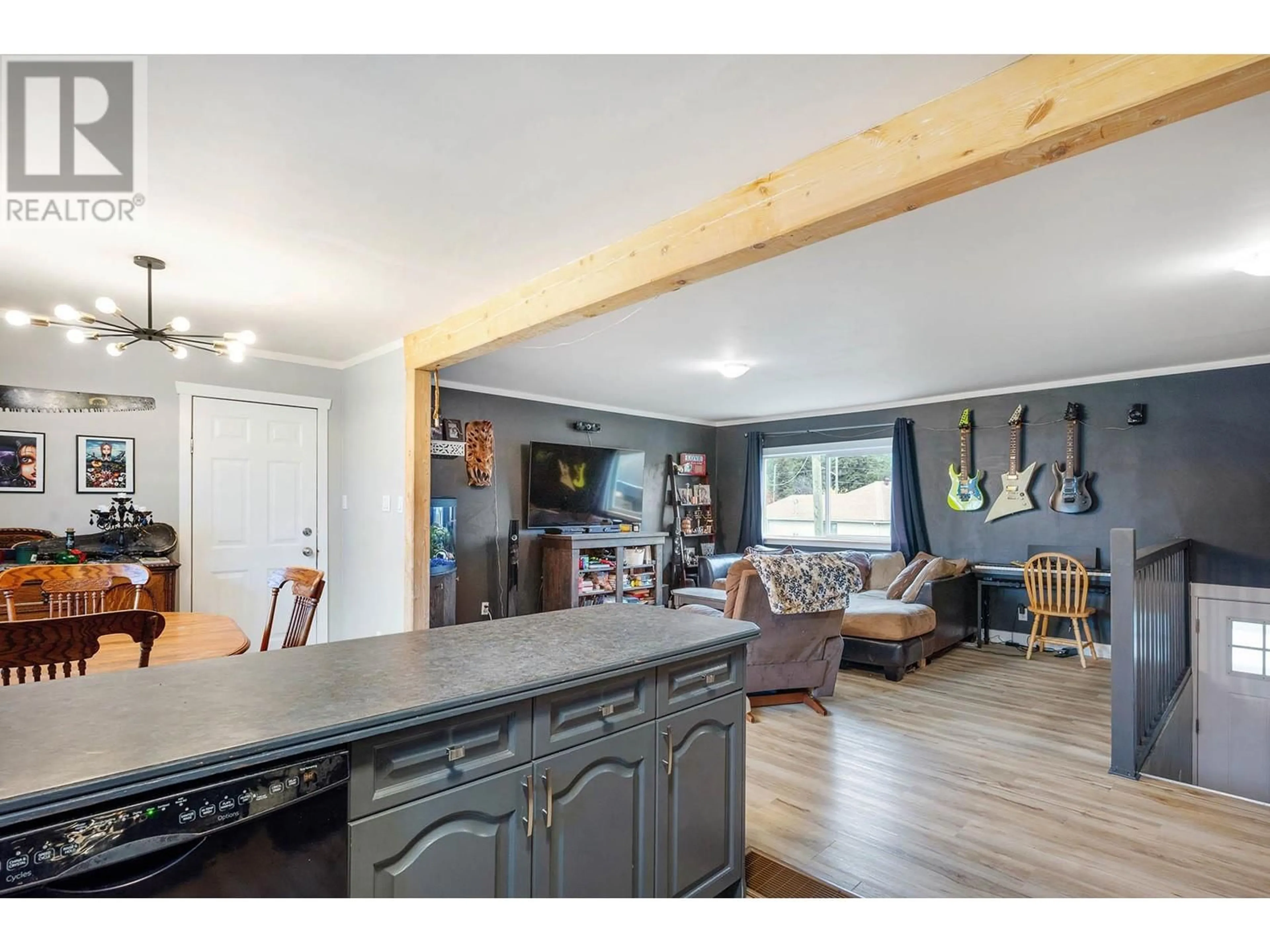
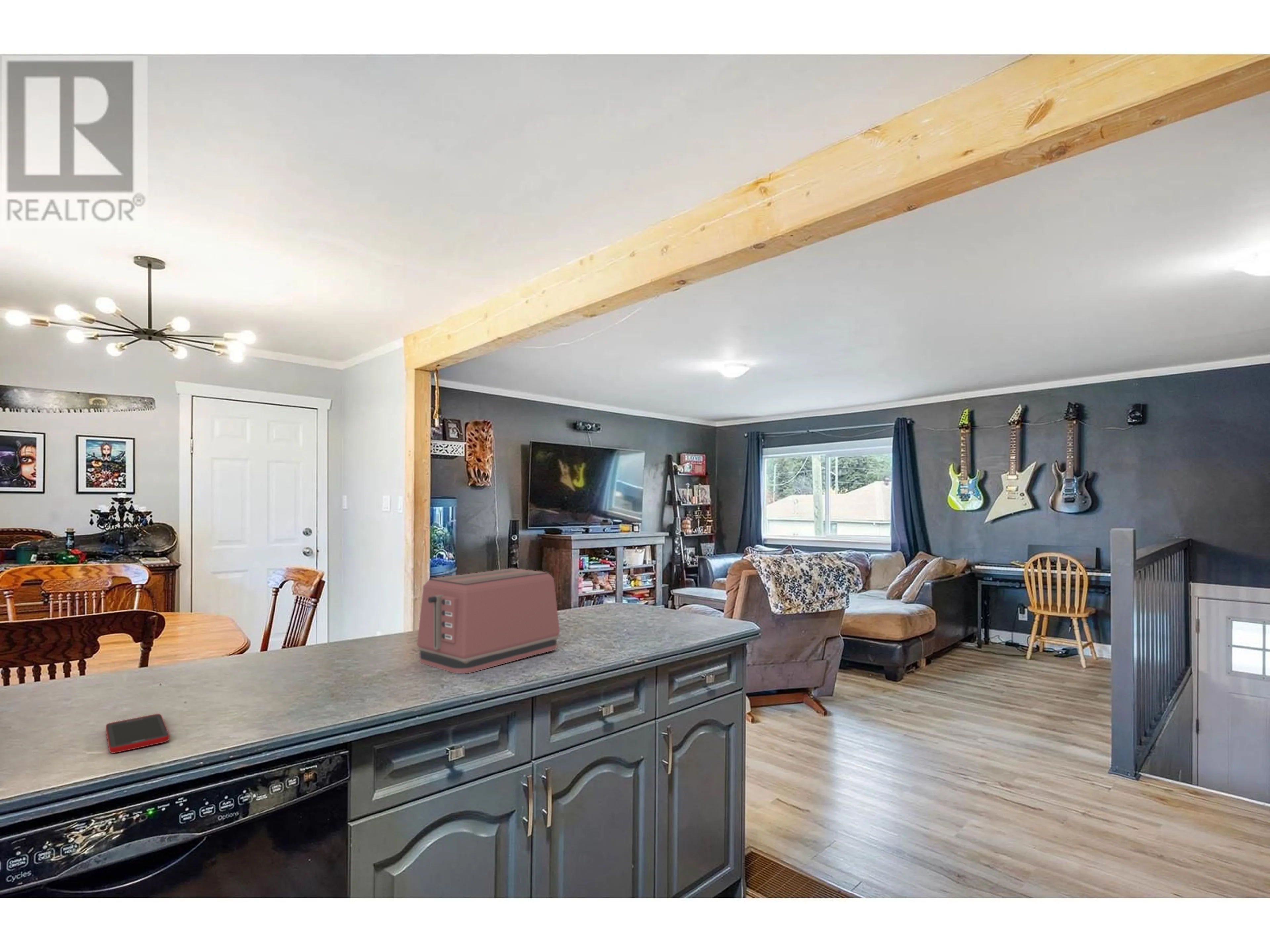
+ cell phone (137, 732)
+ toaster (488, 615)
